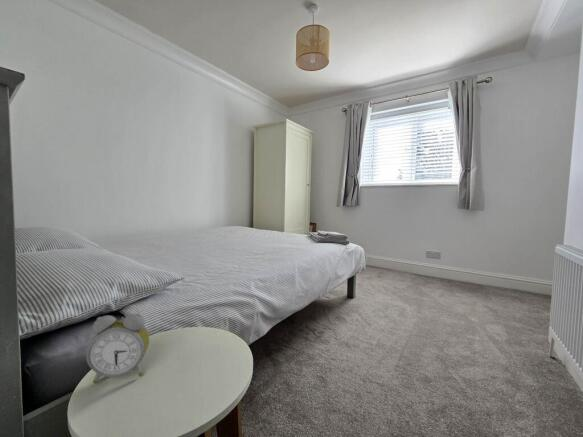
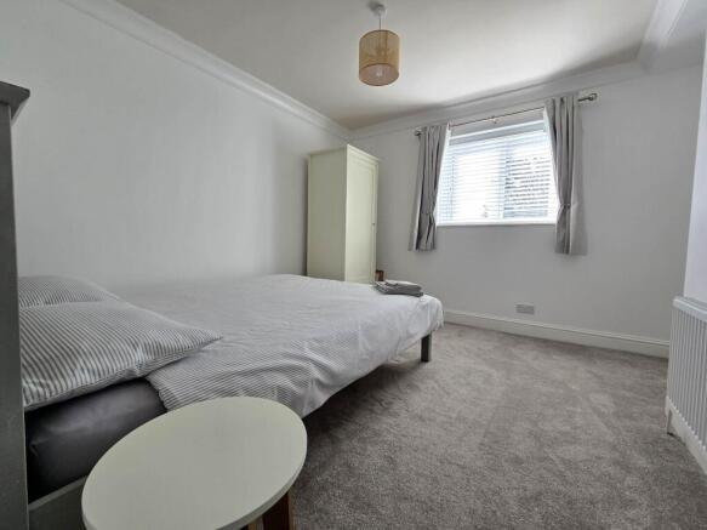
- alarm clock (120, 344)
